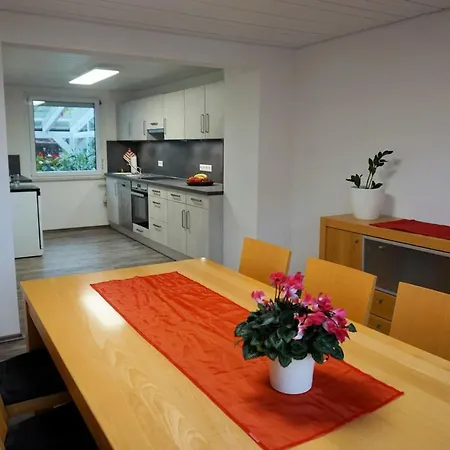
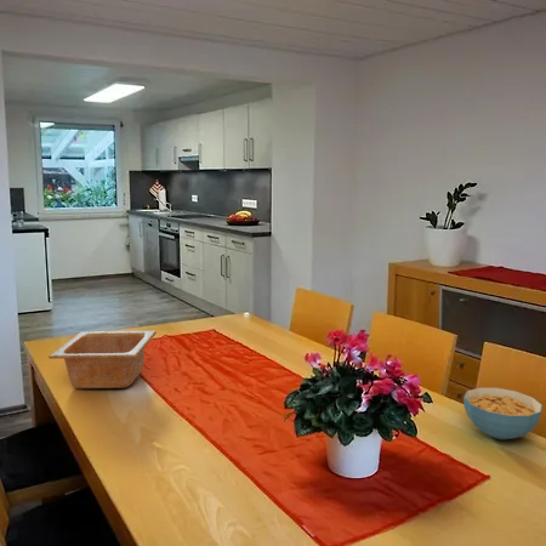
+ cereal bowl (500, 417)
+ serving bowl (106, 360)
